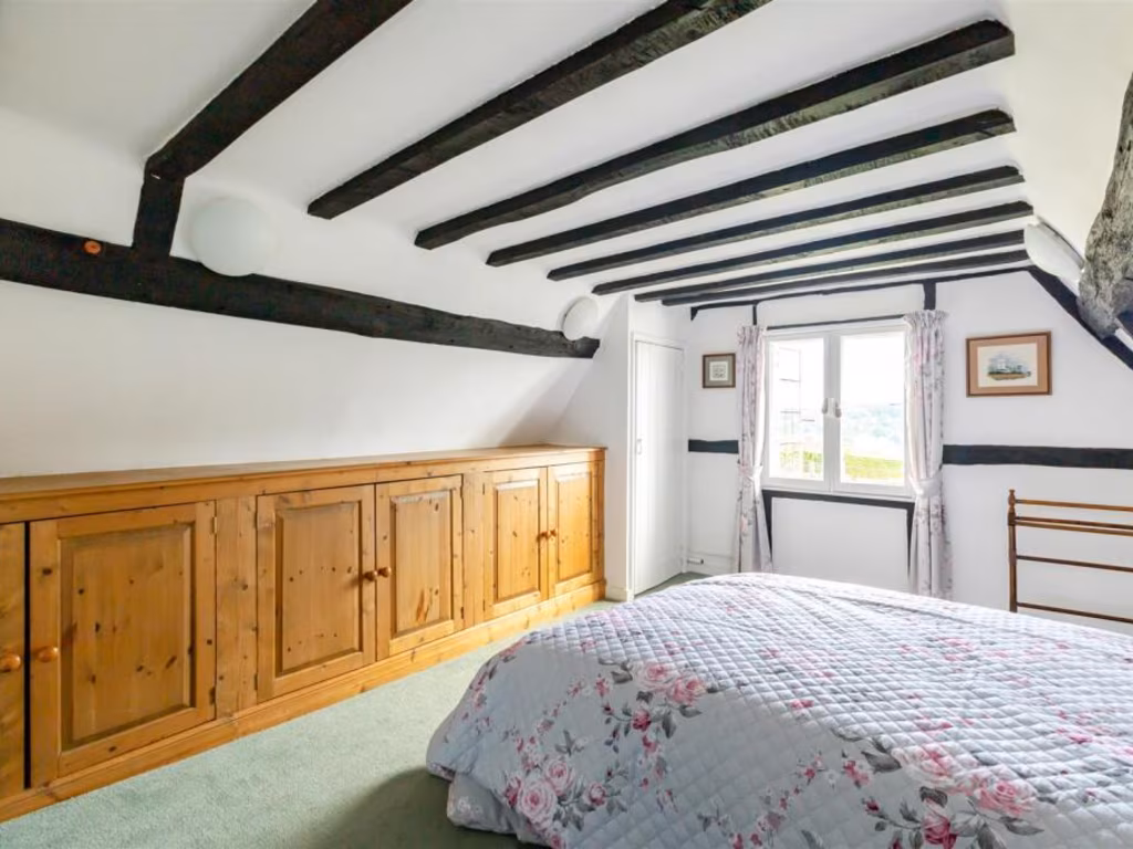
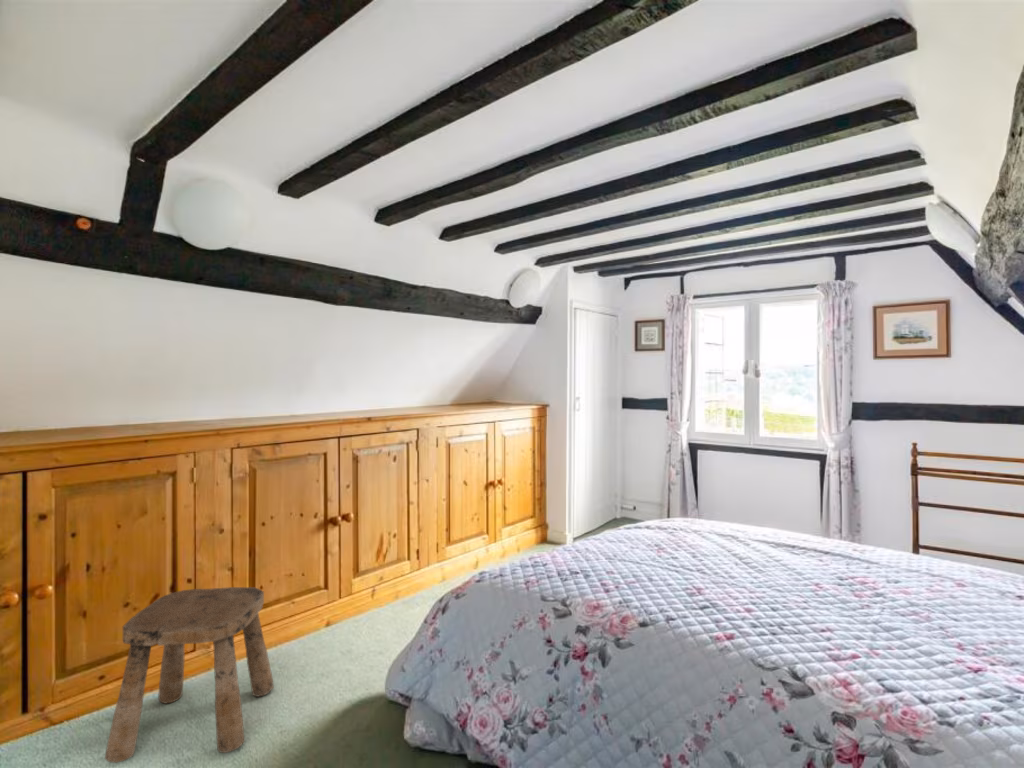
+ stool (183, 664)
